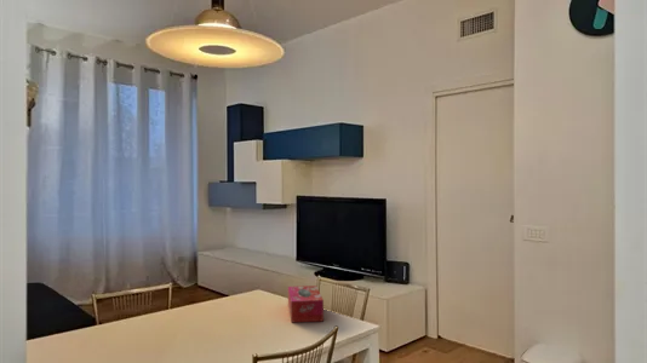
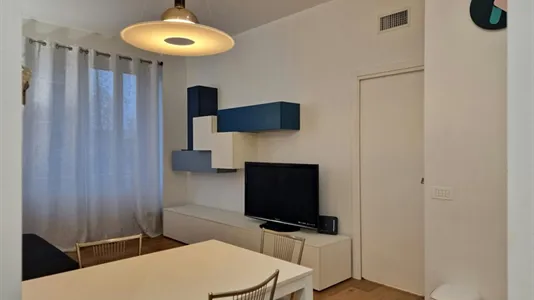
- tissue box (304, 302)
